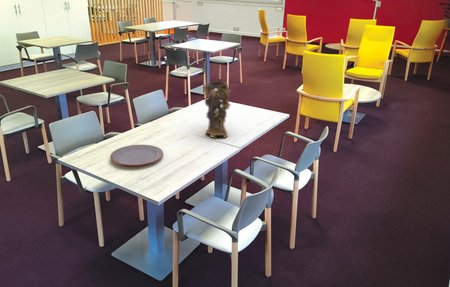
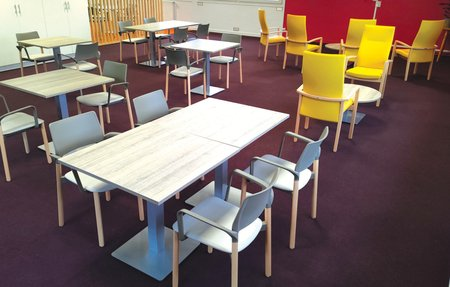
- plate (137, 156)
- decorative vase (218, 109)
